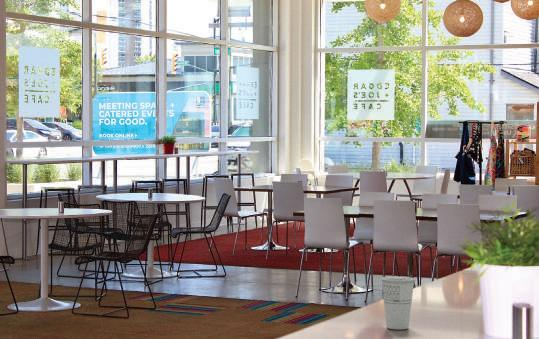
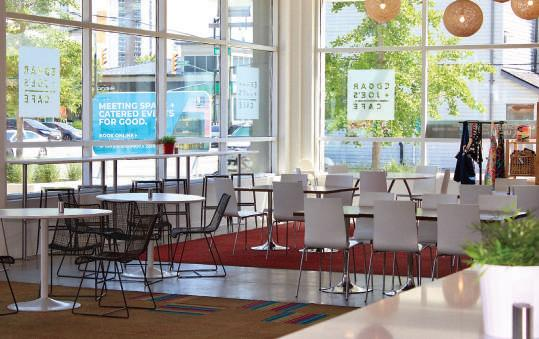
- cup (397, 302)
